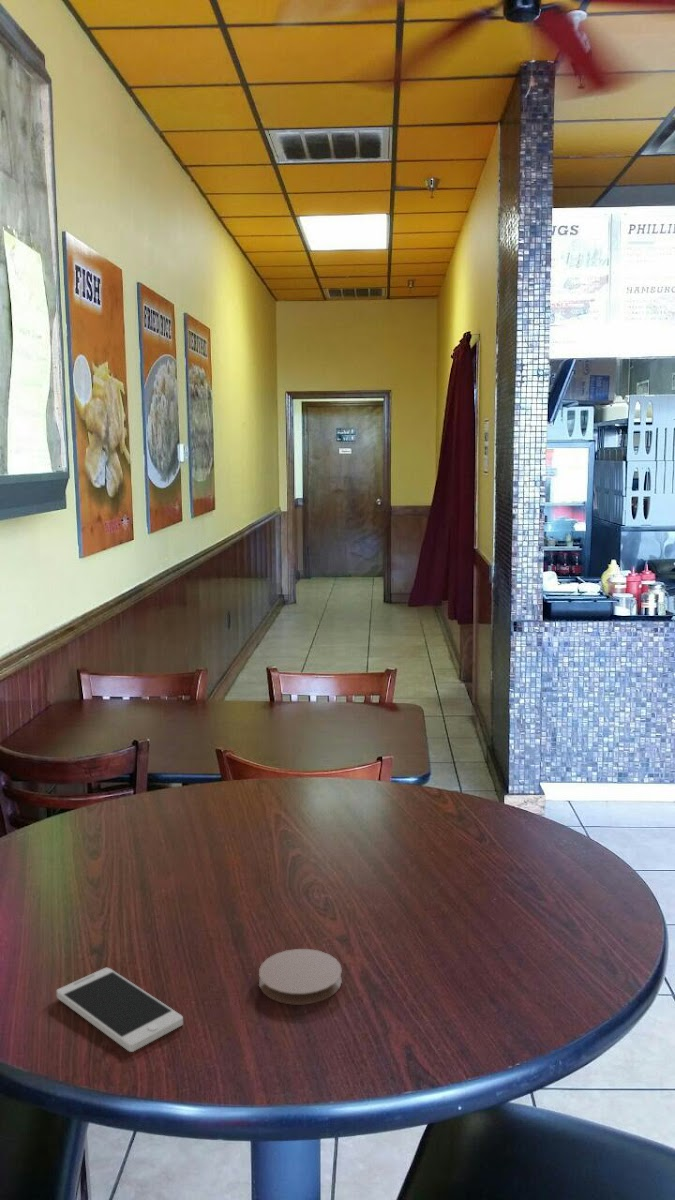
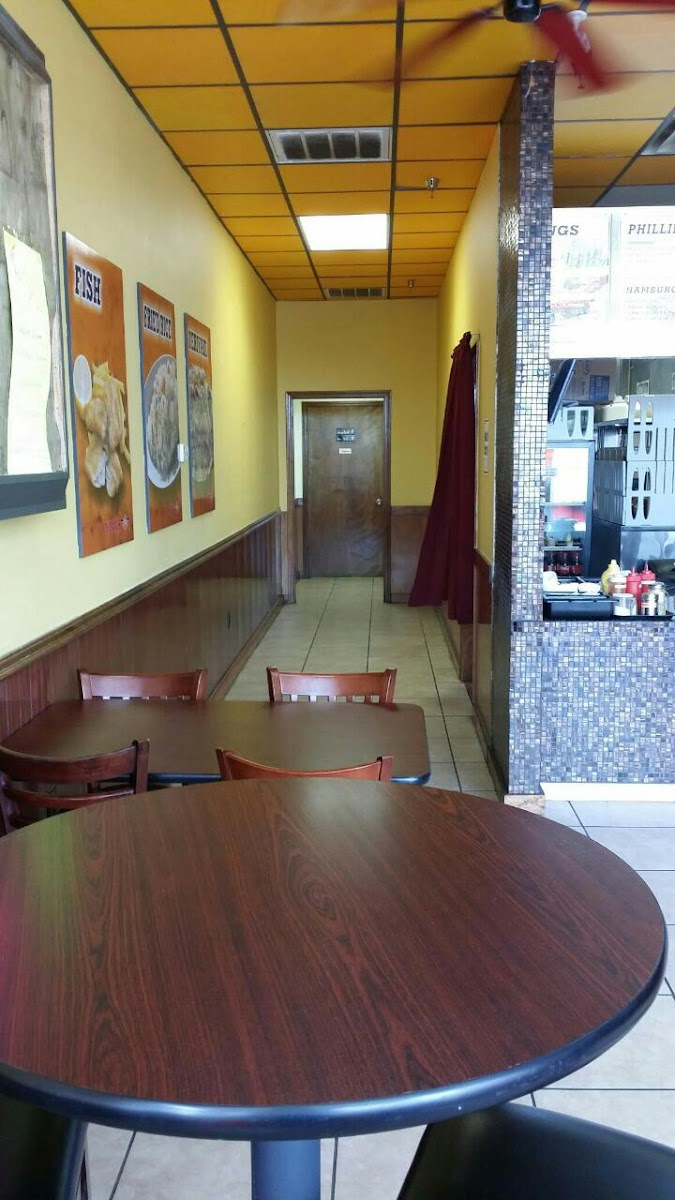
- coaster (300, 975)
- smartphone (118, 1006)
